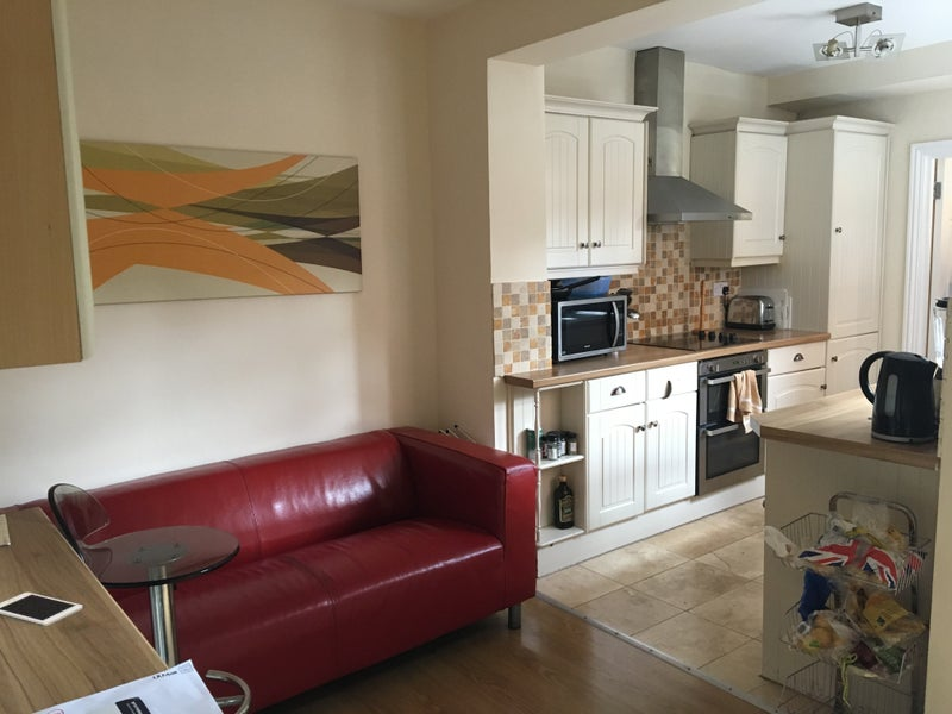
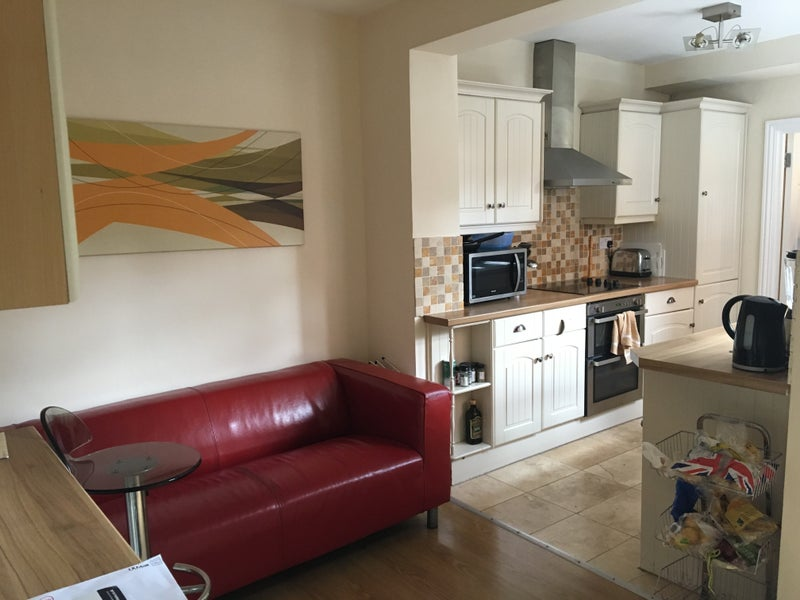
- cell phone (36, 608)
